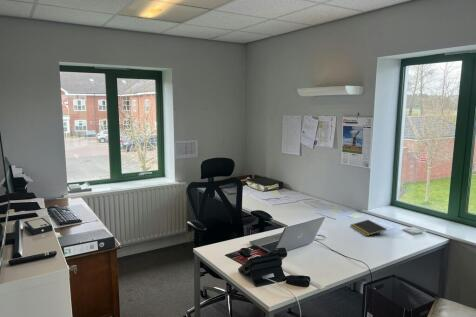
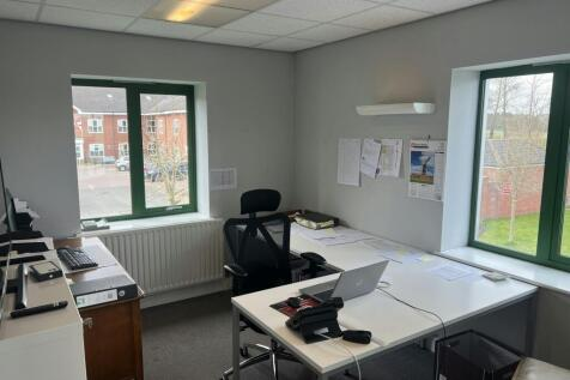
- notepad (367, 227)
